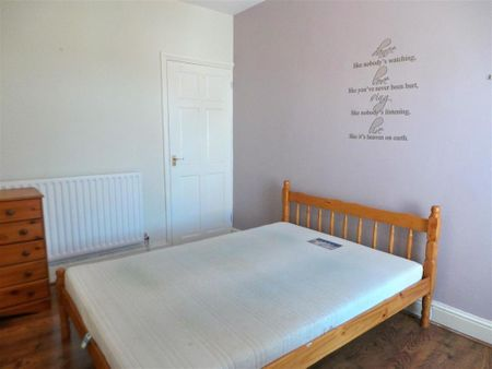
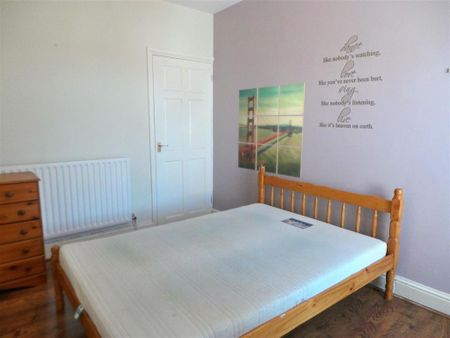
+ wall art (267, 130)
